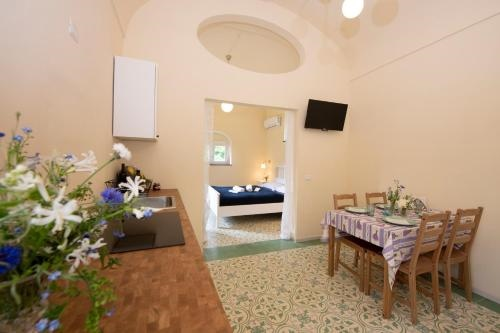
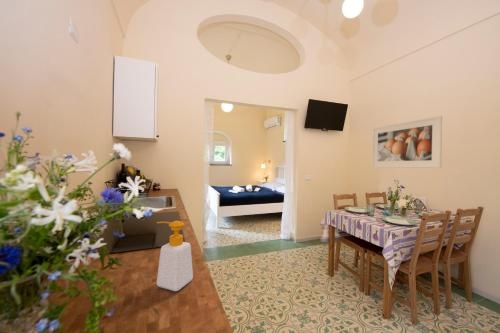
+ soap bottle (171, 251)
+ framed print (402, 145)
